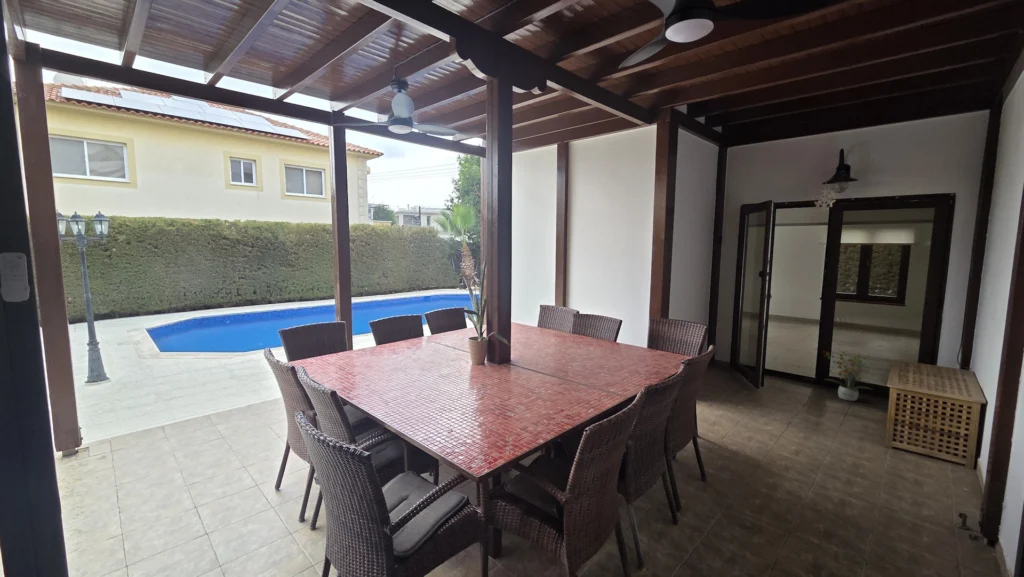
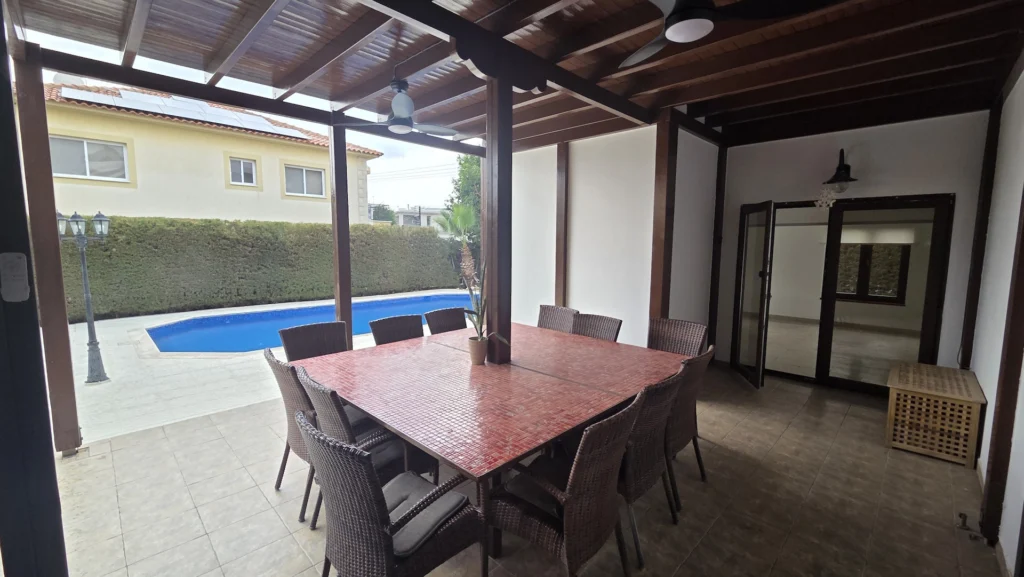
- potted plant (847, 375)
